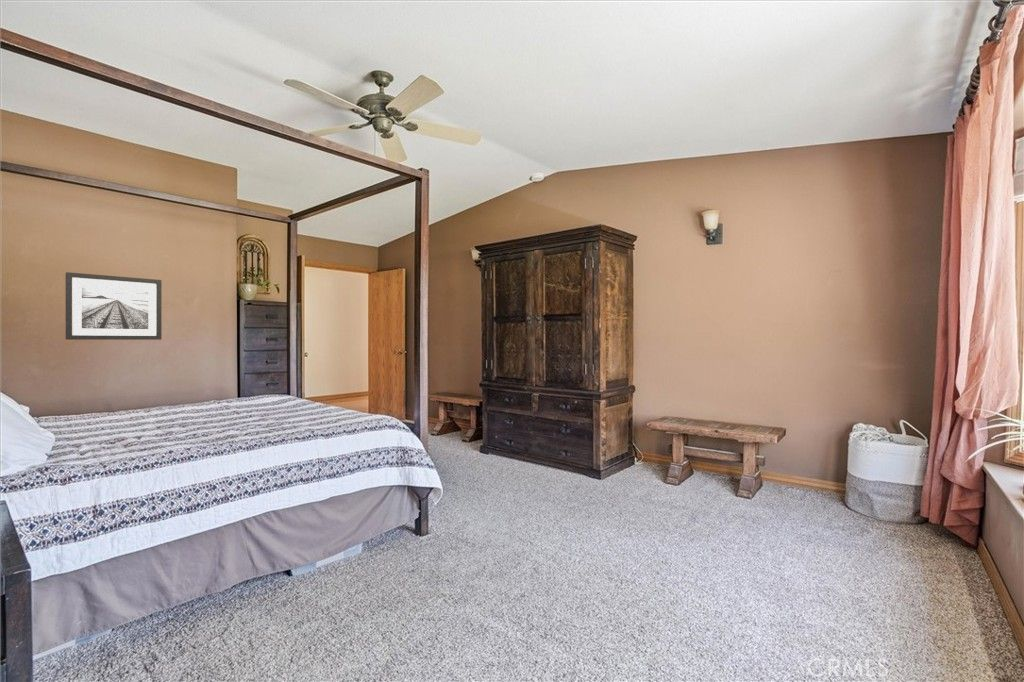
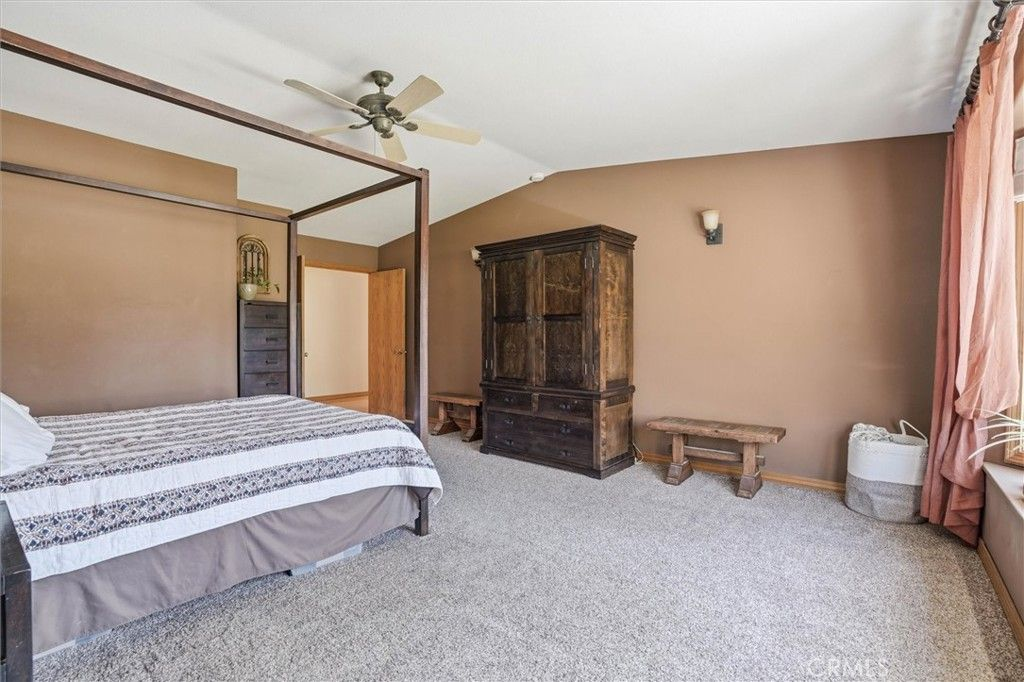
- wall art (116, 308)
